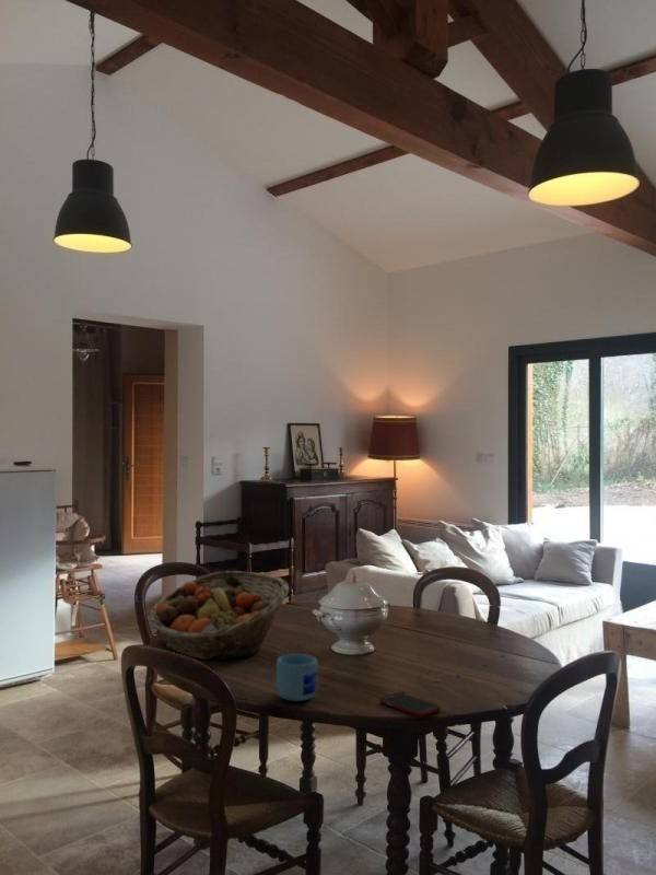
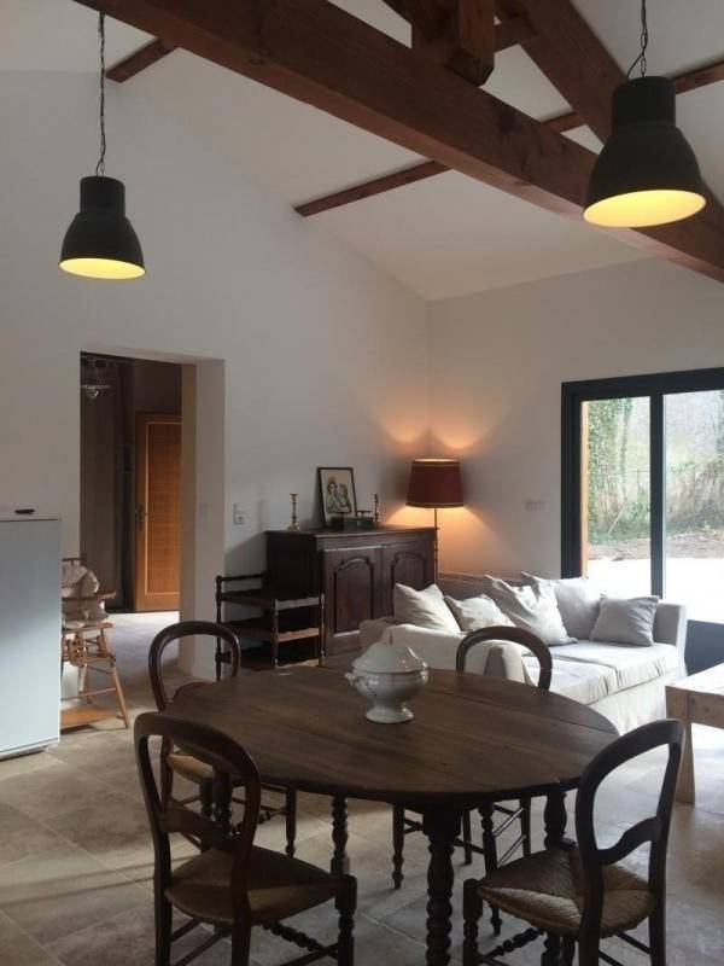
- fruit basket (219, 612)
- cell phone (409, 704)
- mug (301, 676)
